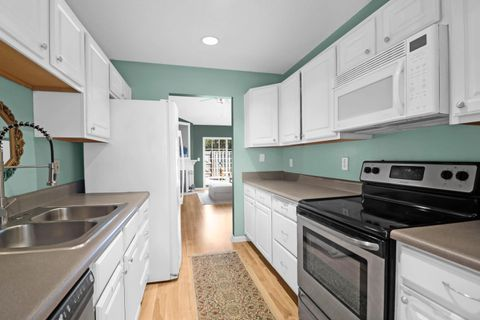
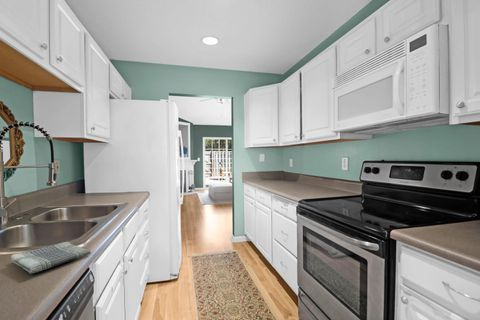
+ dish towel (51, 253)
